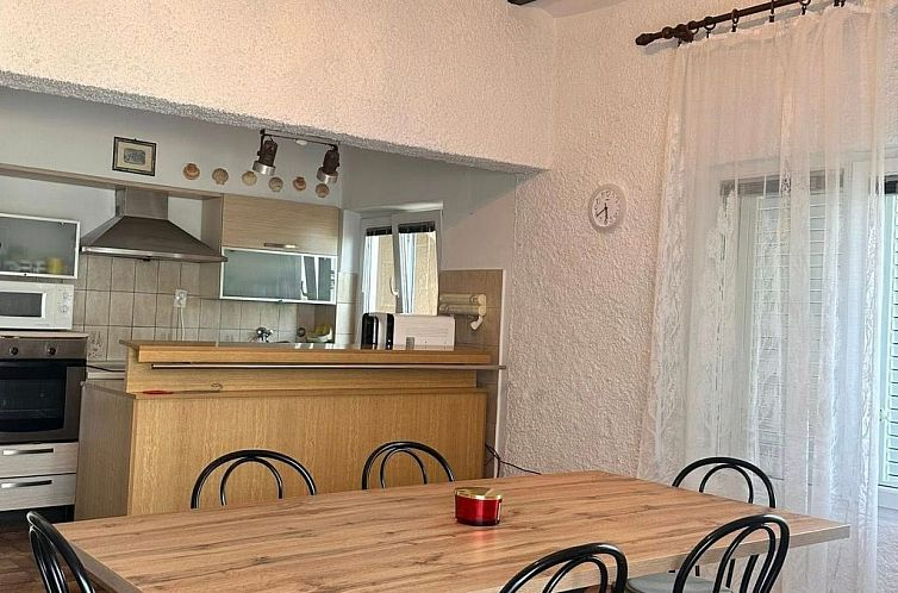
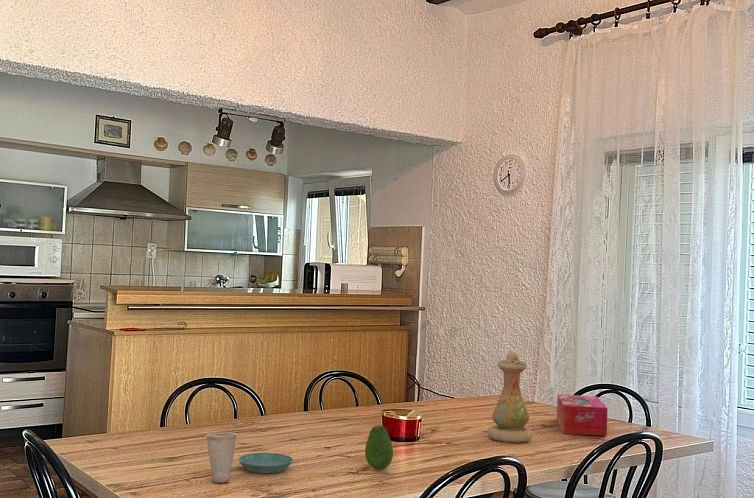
+ cup (220, 456)
+ tissue box (580, 414)
+ vase (510, 394)
+ fruit (379, 447)
+ saucer (265, 463)
